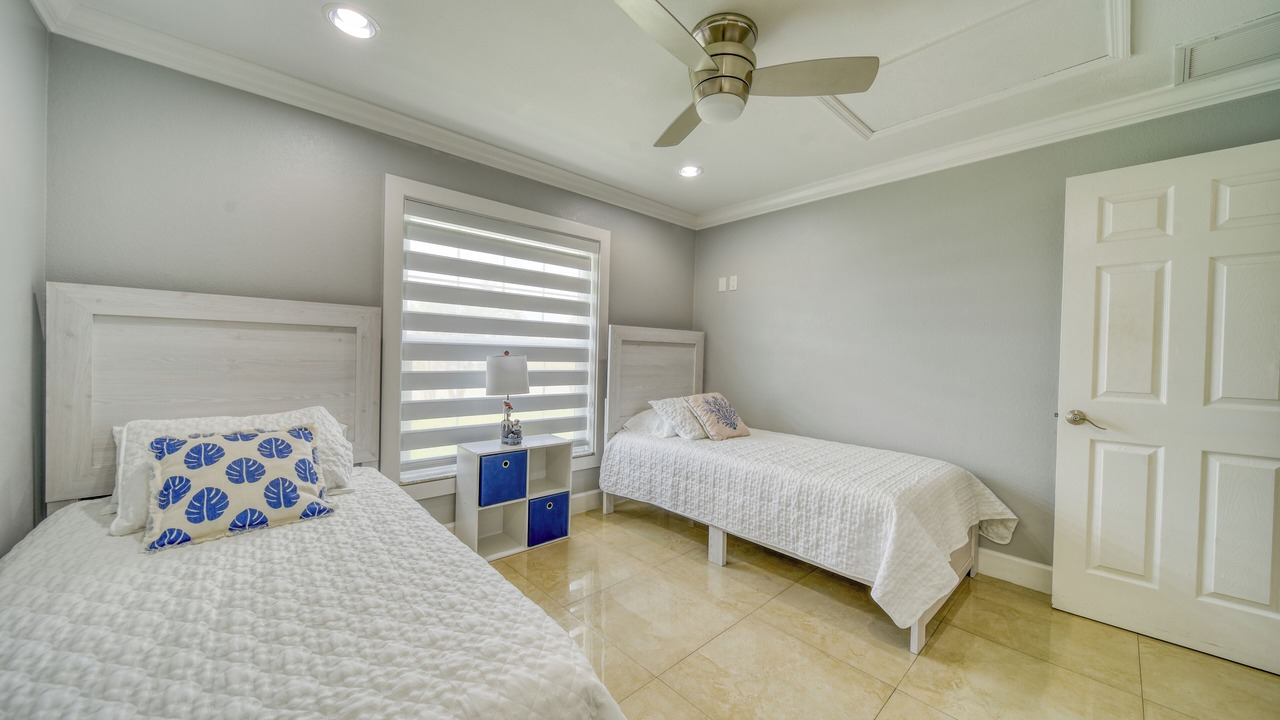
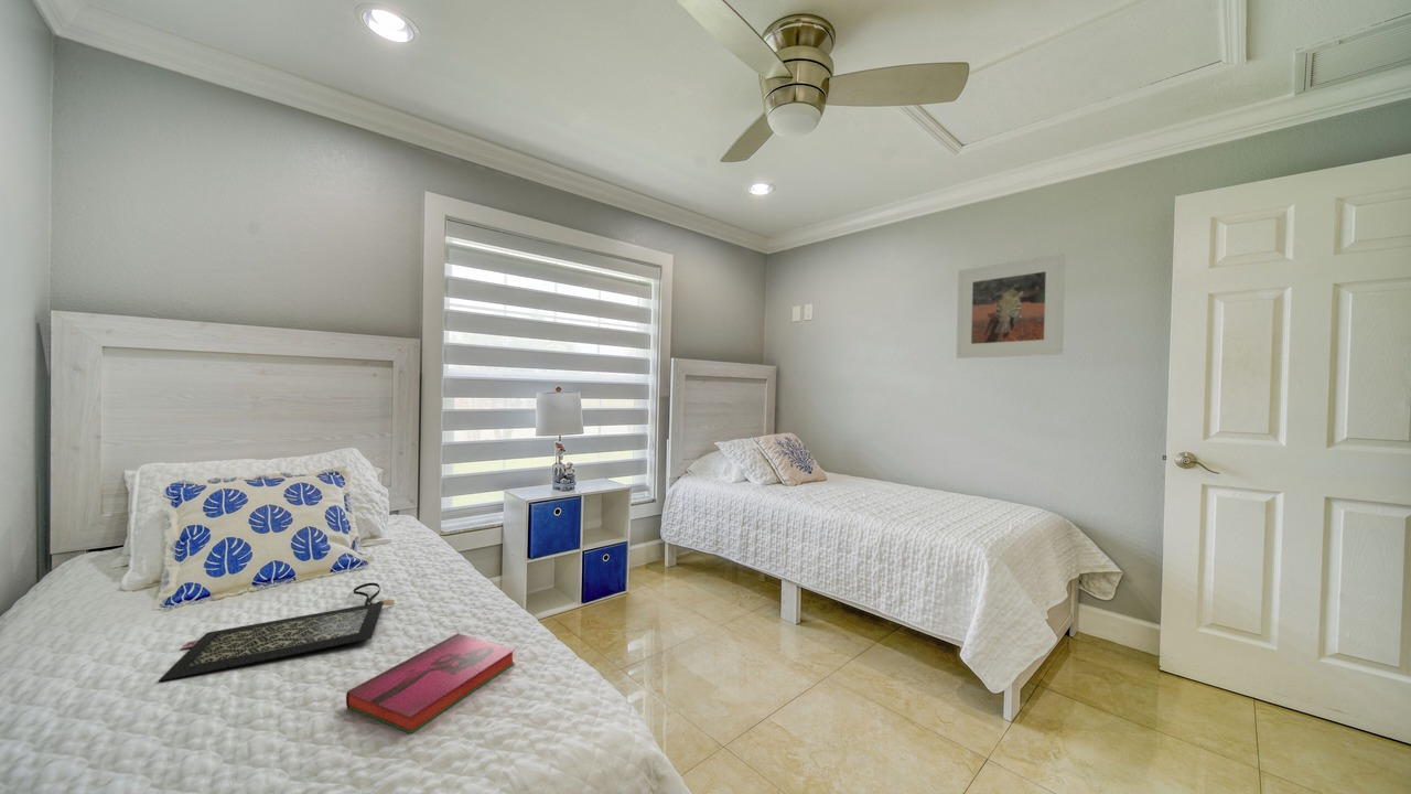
+ clutch bag (299, 631)
+ hardback book (437, 676)
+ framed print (1006, 309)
